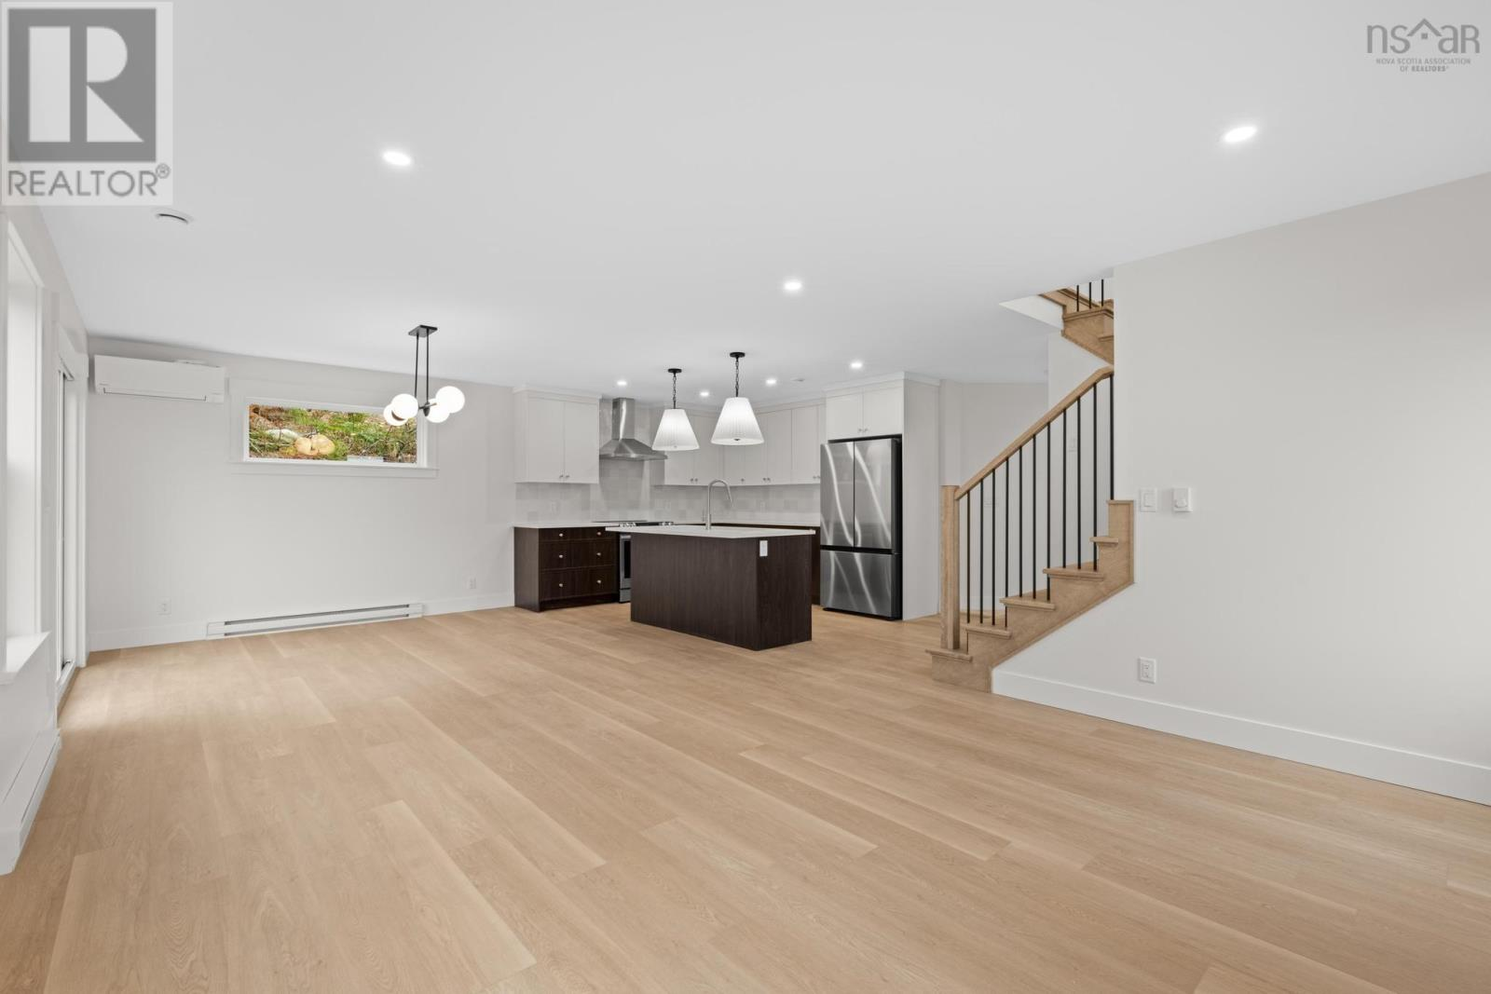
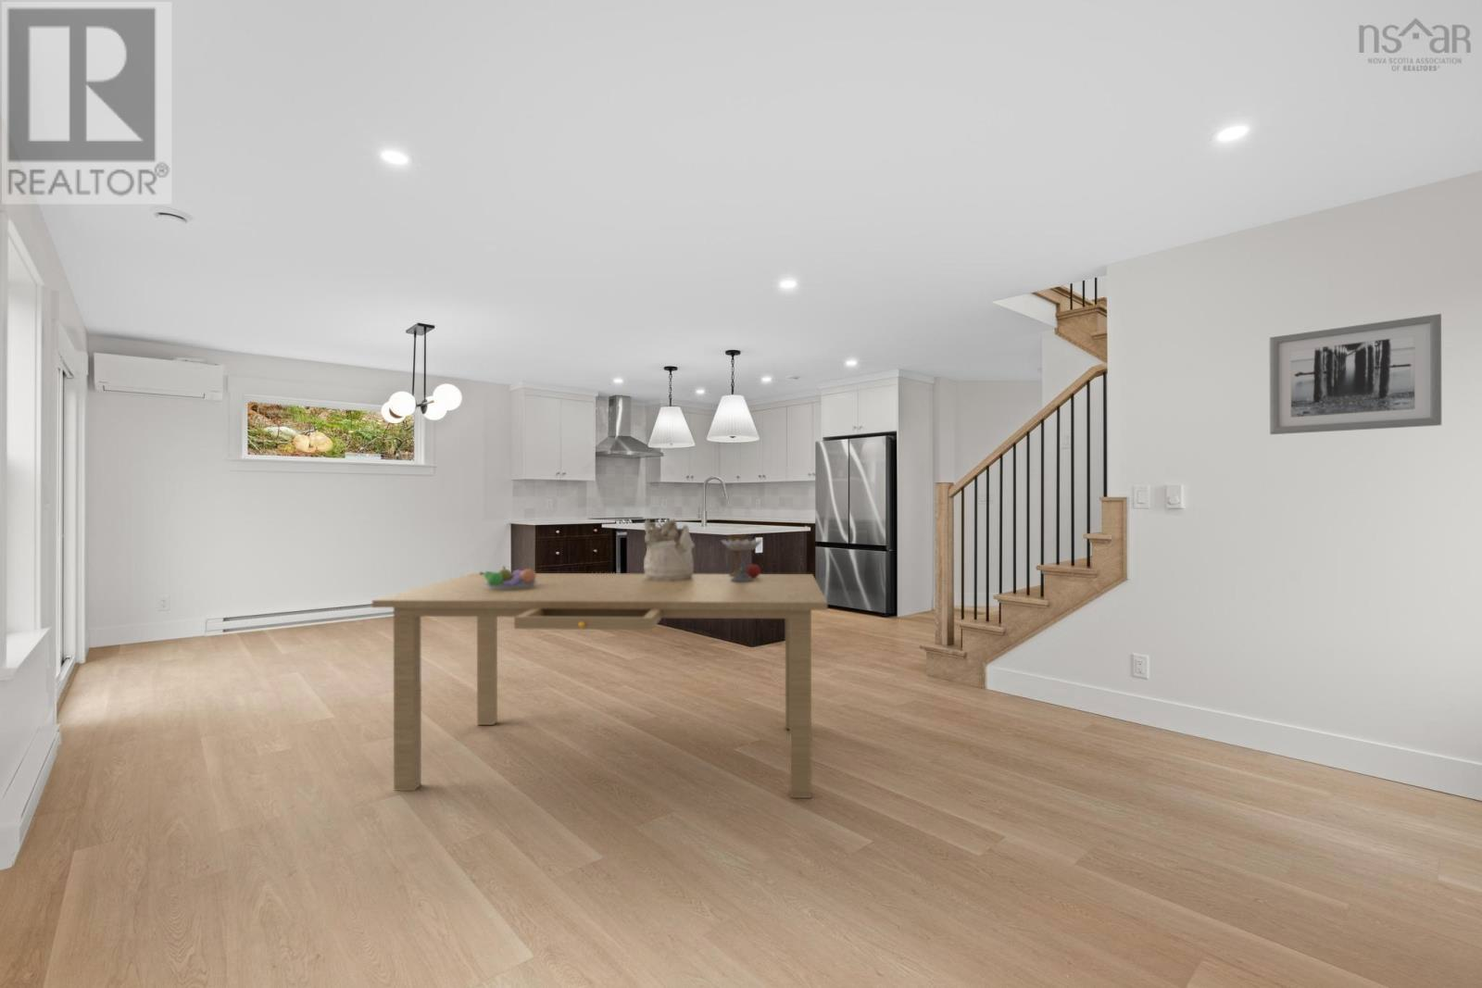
+ dining table (616, 629)
+ fruit bowl (509, 576)
+ wall art (1350, 378)
+ goblet (740, 557)
+ mineral sample (668, 547)
